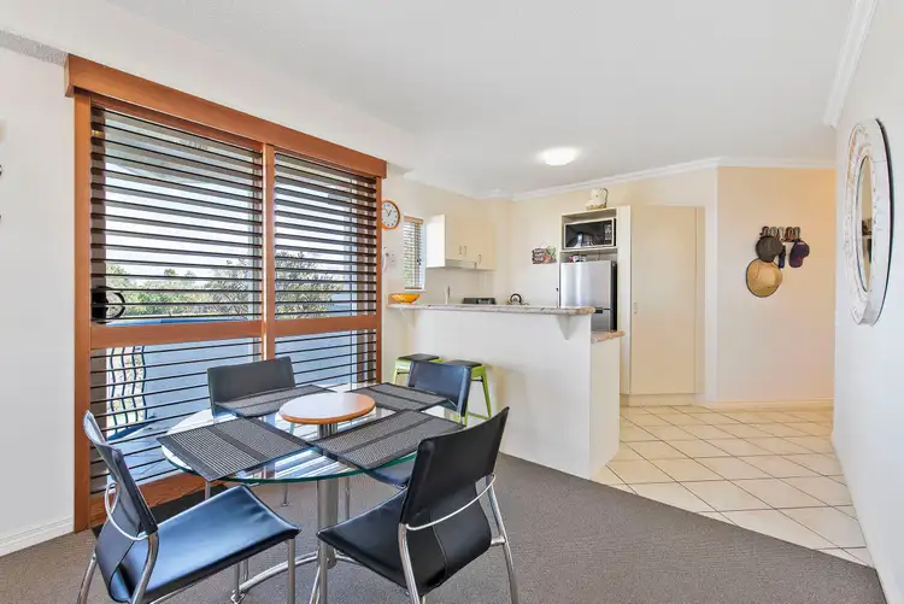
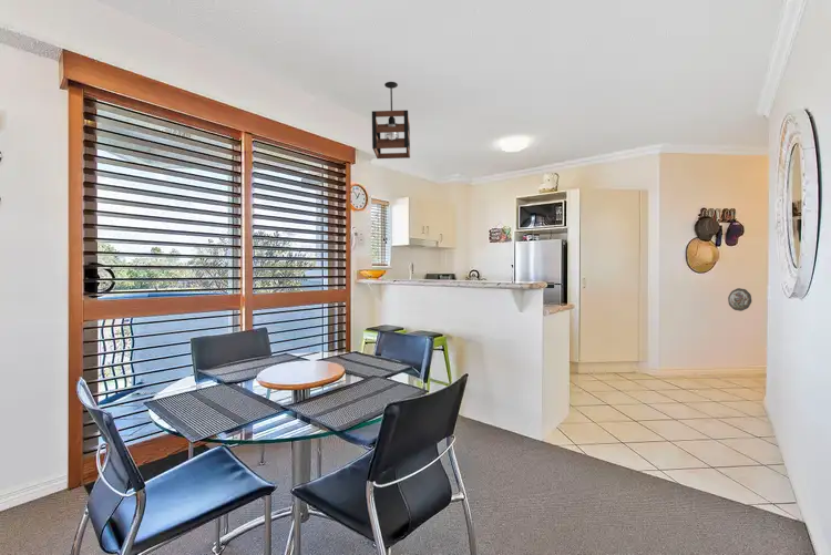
+ pendant light (391, 119)
+ decorative plate (739, 299)
